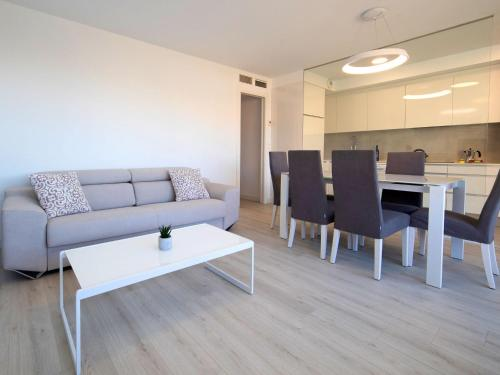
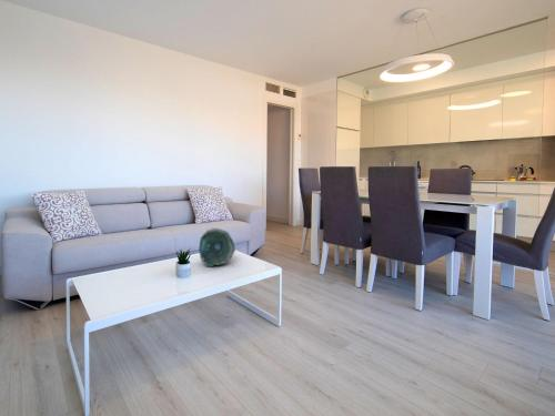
+ decorative bowl (218, 245)
